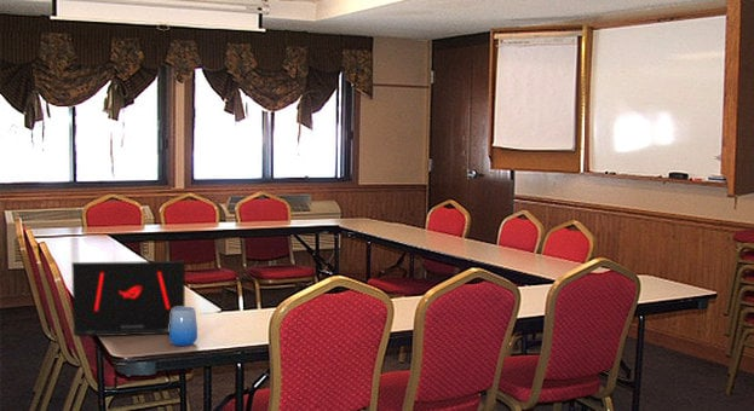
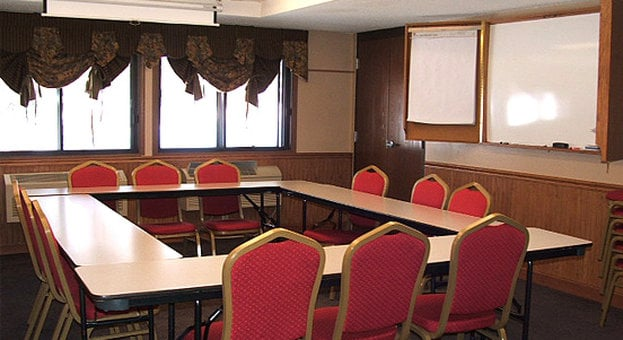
- laptop (131, 293)
- cup (183, 325)
